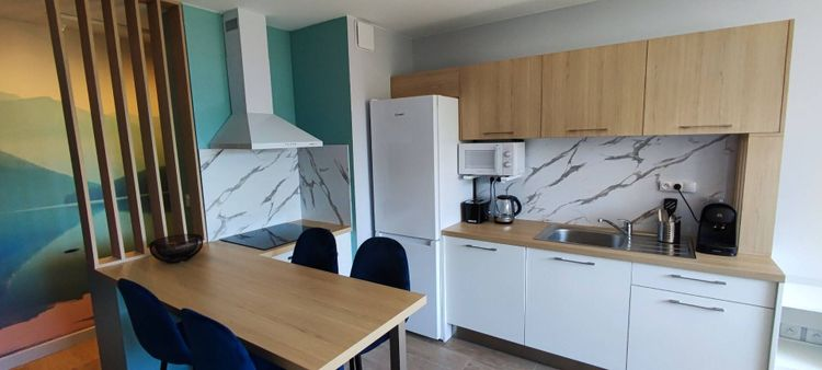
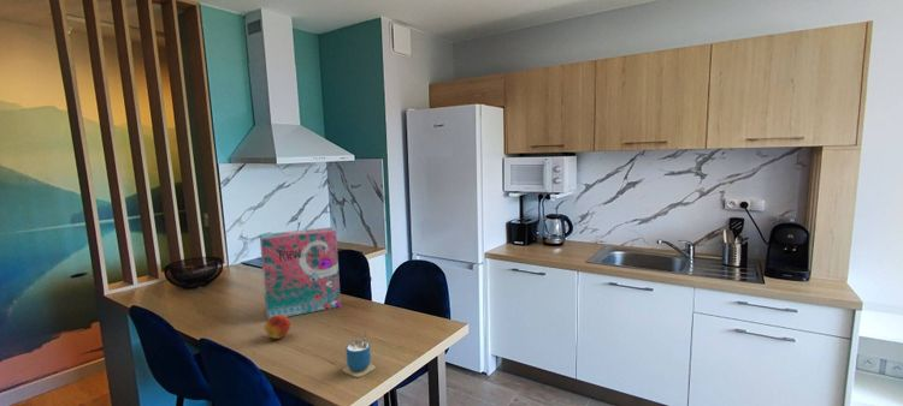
+ cereal box (301, 271)
+ cup (358, 350)
+ fruit (277, 326)
